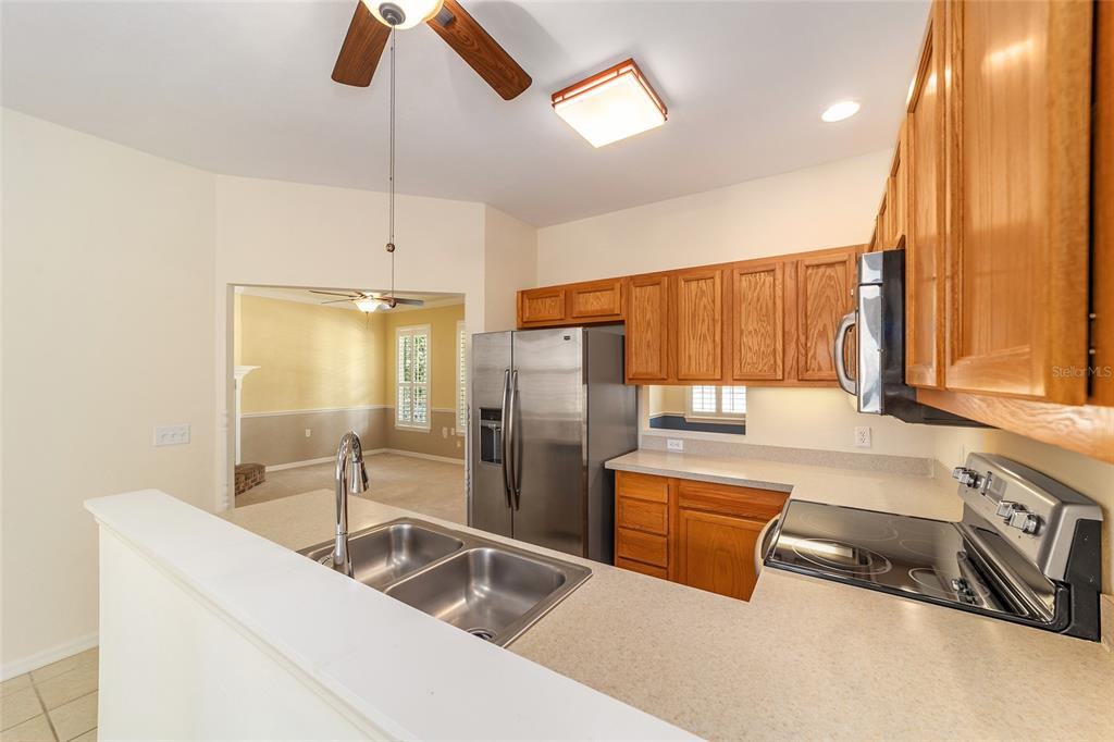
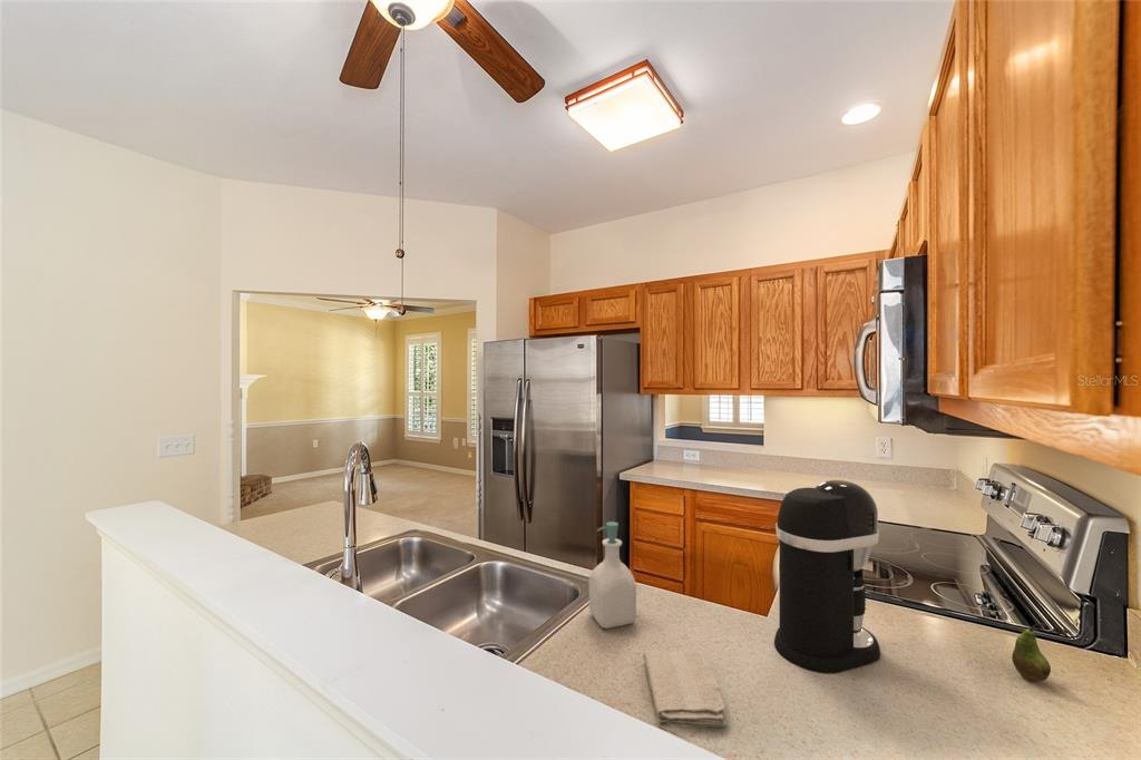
+ coffee maker (826, 565)
+ washcloth (681, 682)
+ fruit (1031, 646)
+ soap bottle (612, 571)
